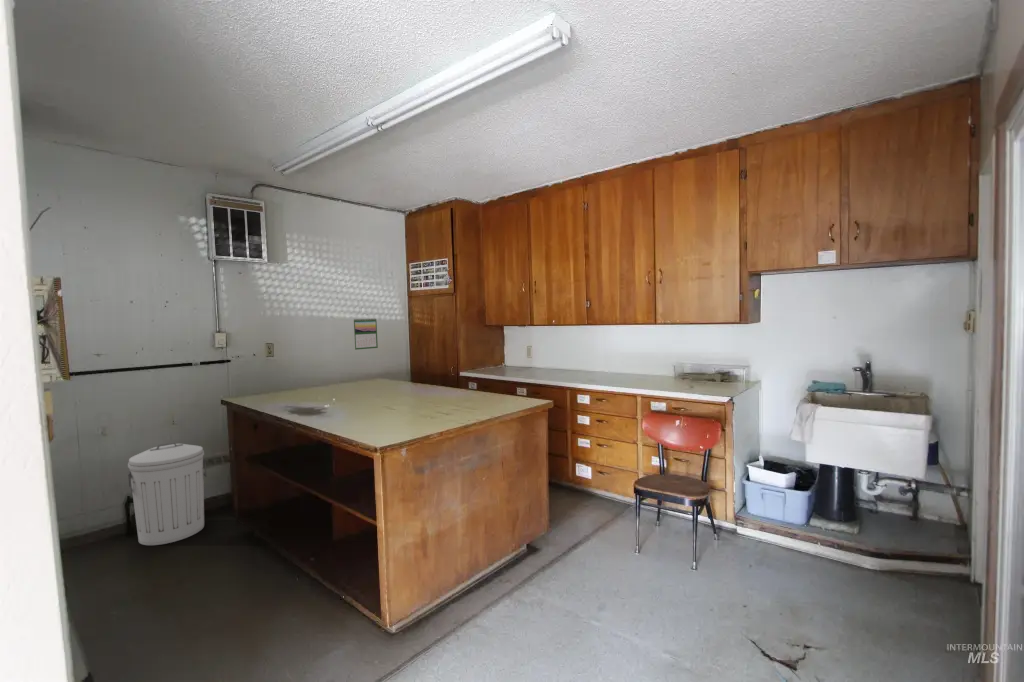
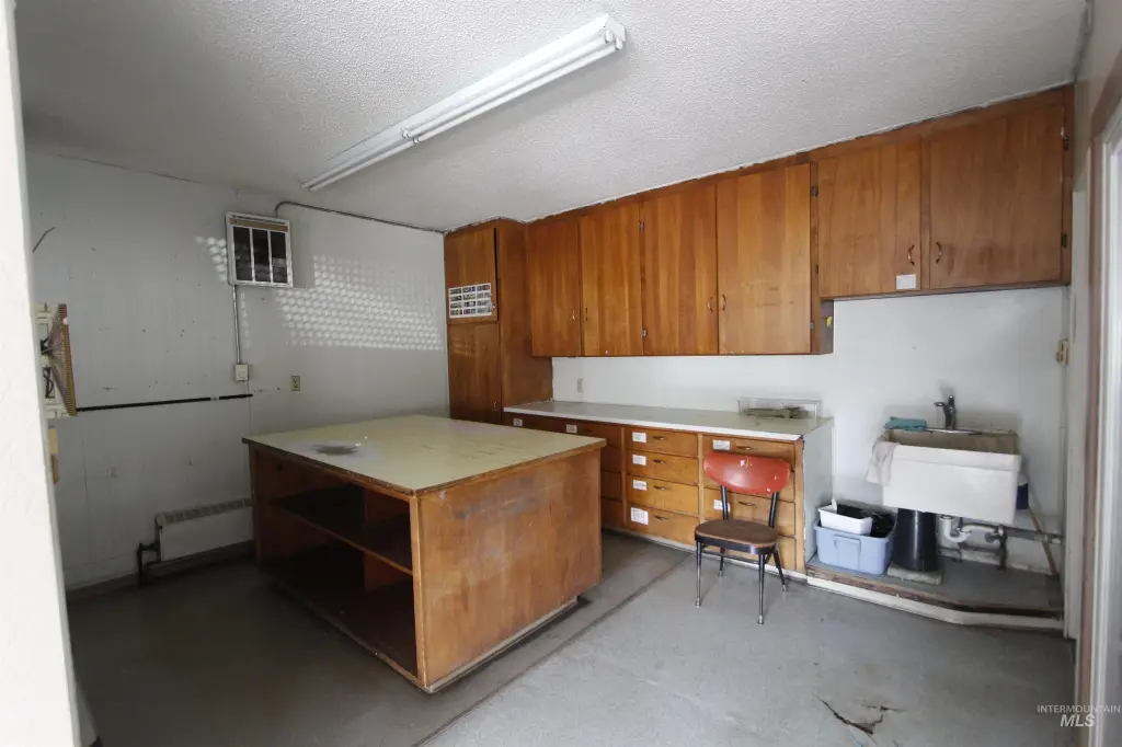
- trash can (169, 488)
- calendar (365, 333)
